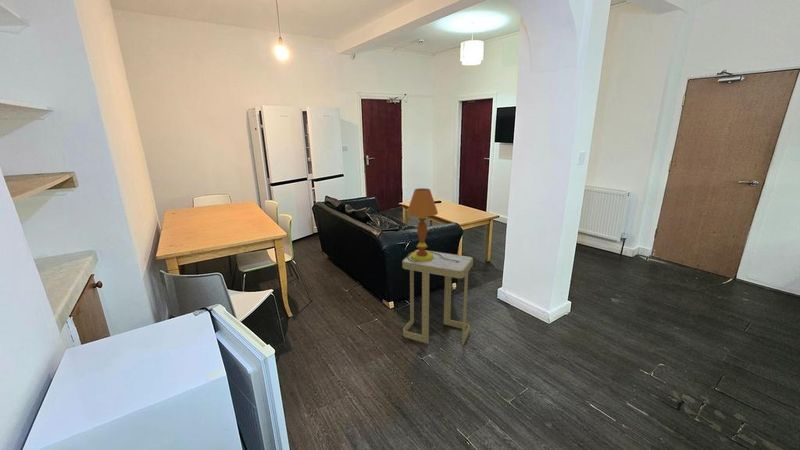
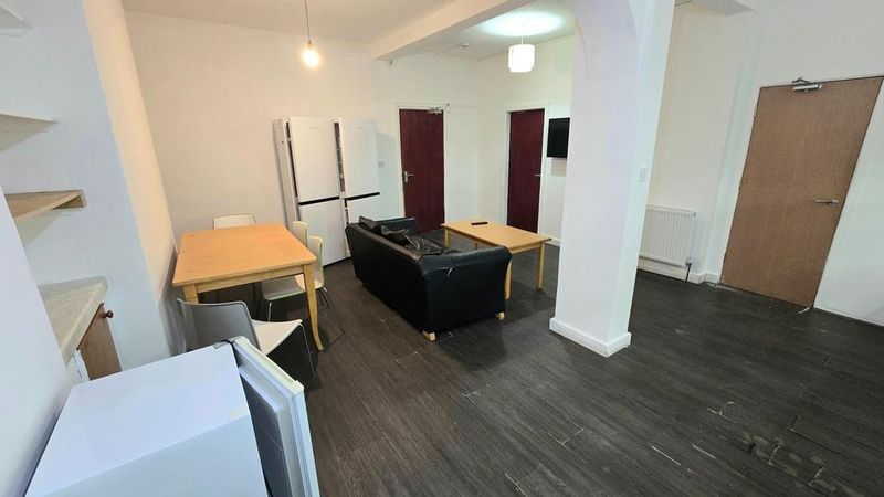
- side table (444, 297)
- table lamp (426, 226)
